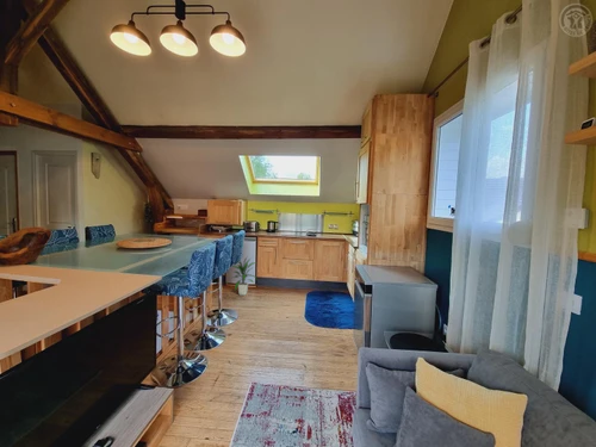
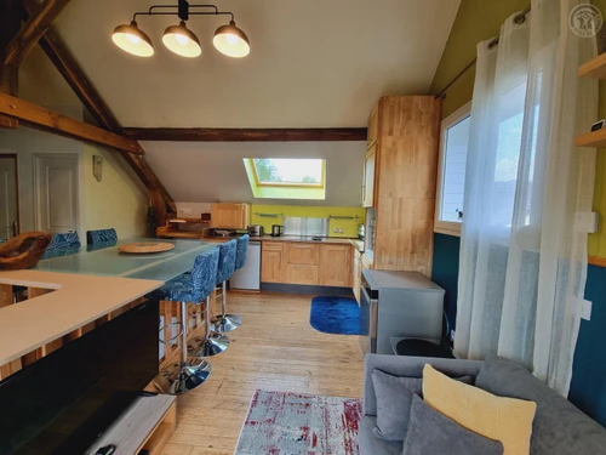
- indoor plant (242, 274)
